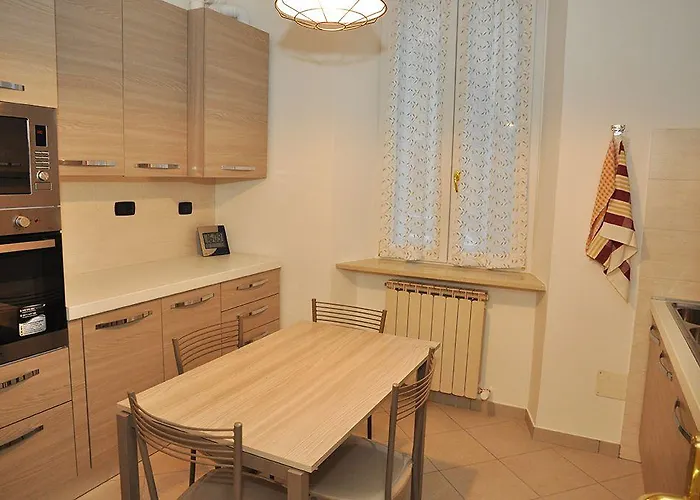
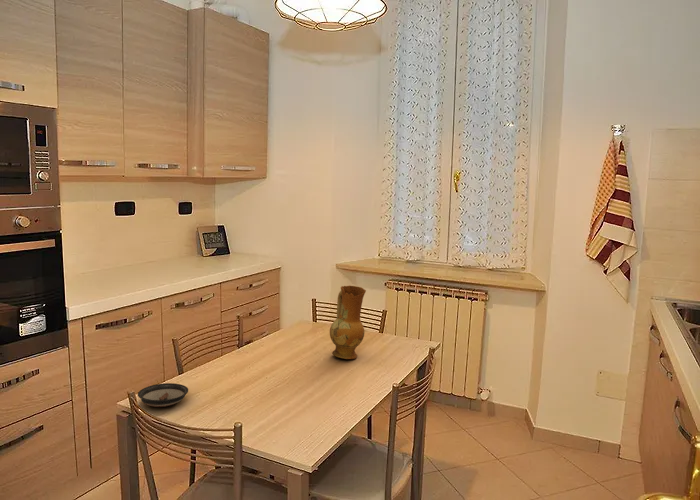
+ saucer (163, 396)
+ ceramic jug (345, 321)
